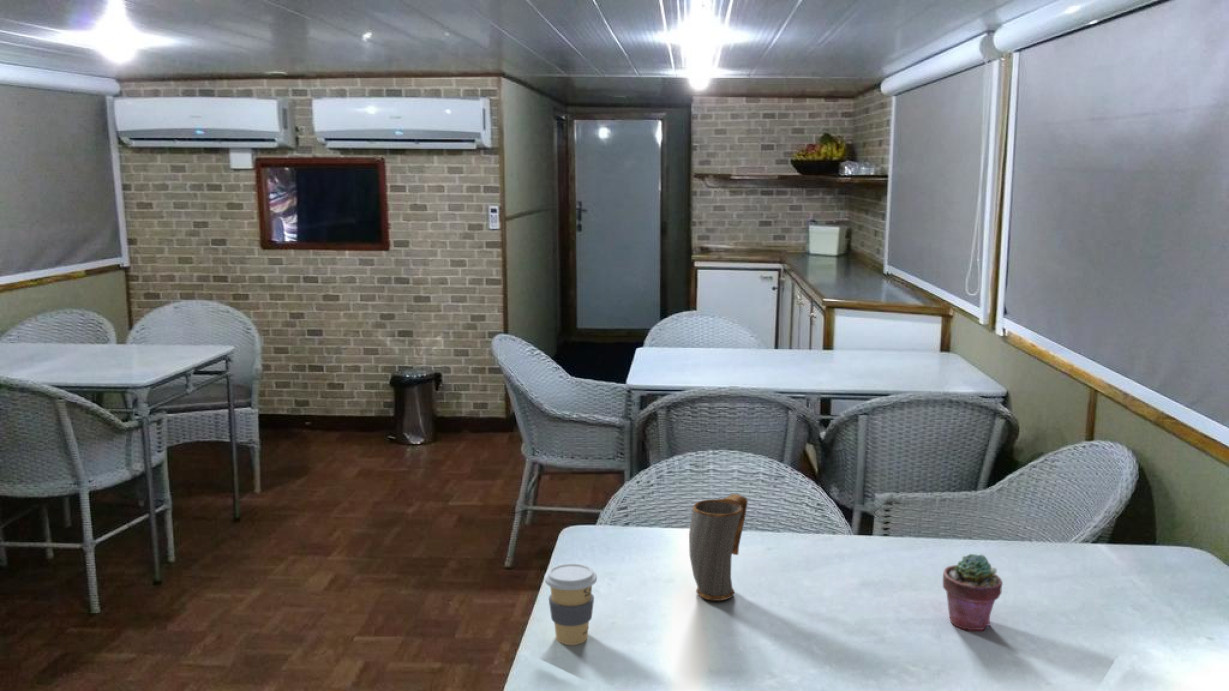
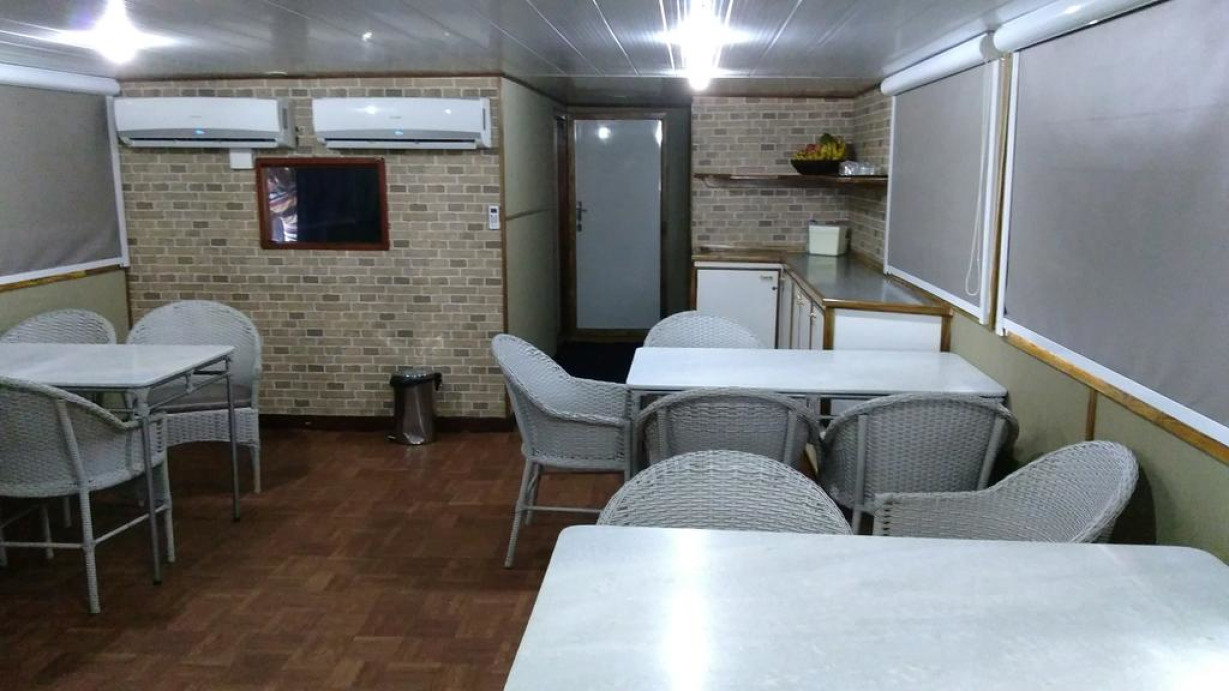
- potted succulent (971, 589)
- mug (721, 546)
- coffee cup (571, 605)
